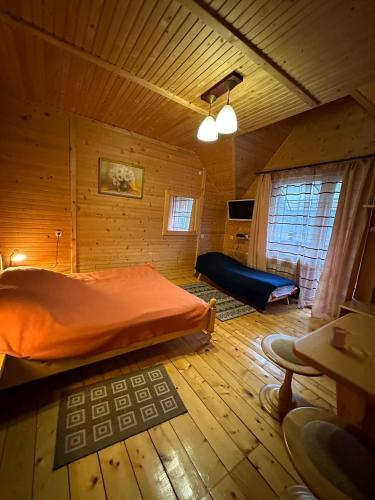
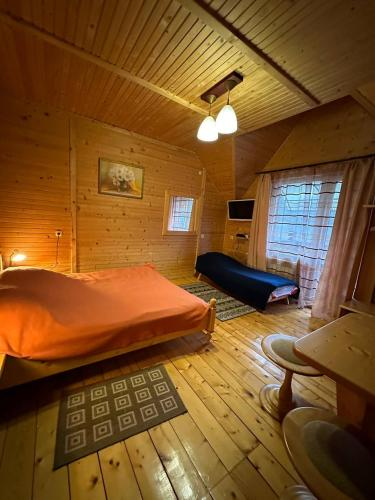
- candle (338, 334)
